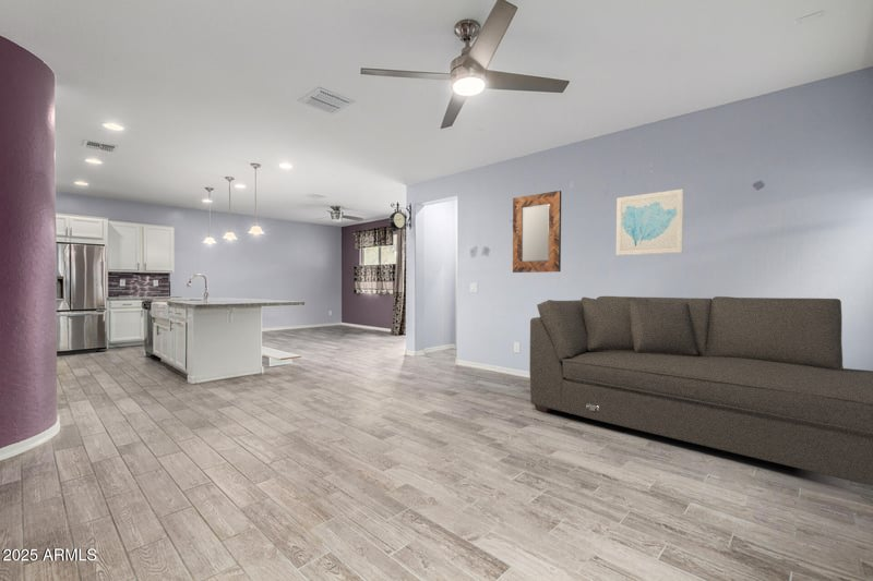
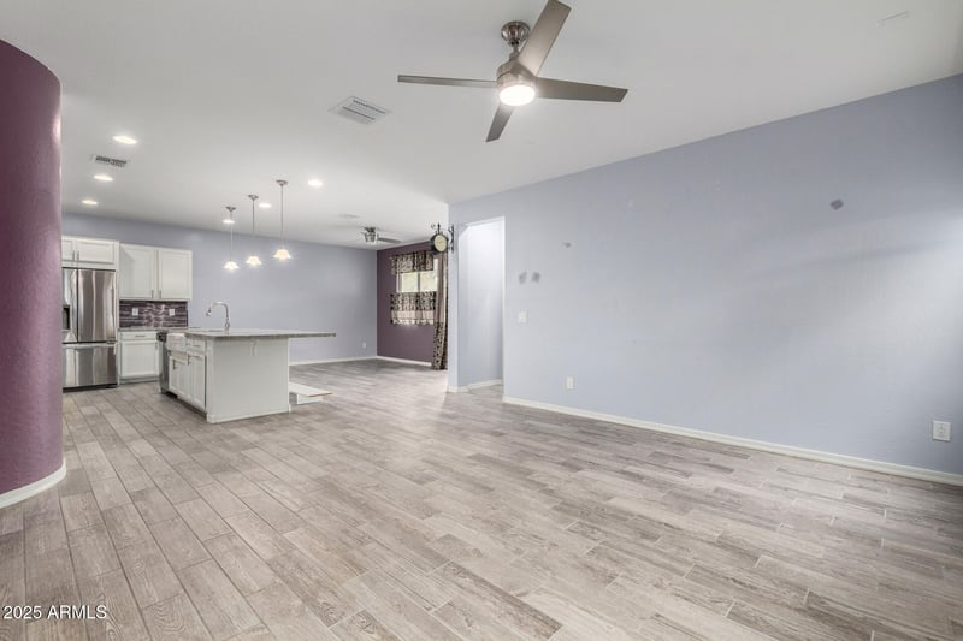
- wall art (647, 223)
- home mirror (535, 233)
- sofa (687, 362)
